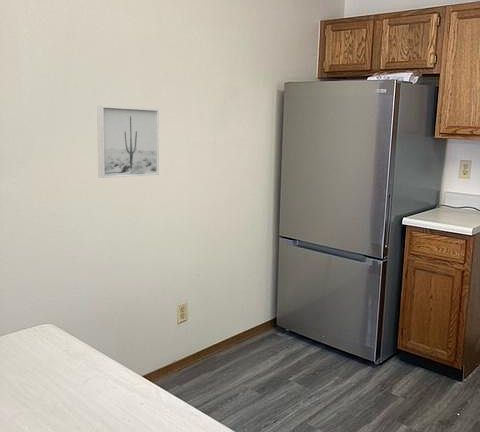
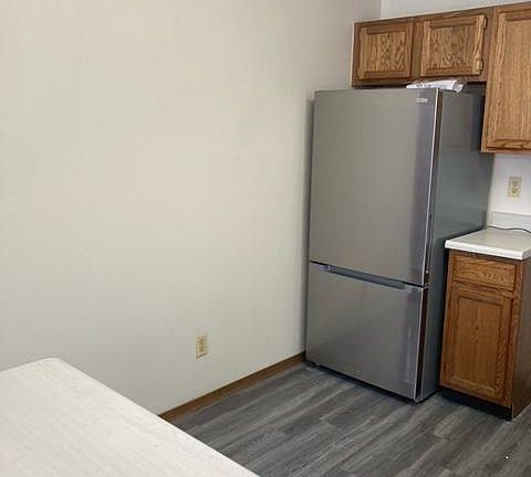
- wall art (129, 142)
